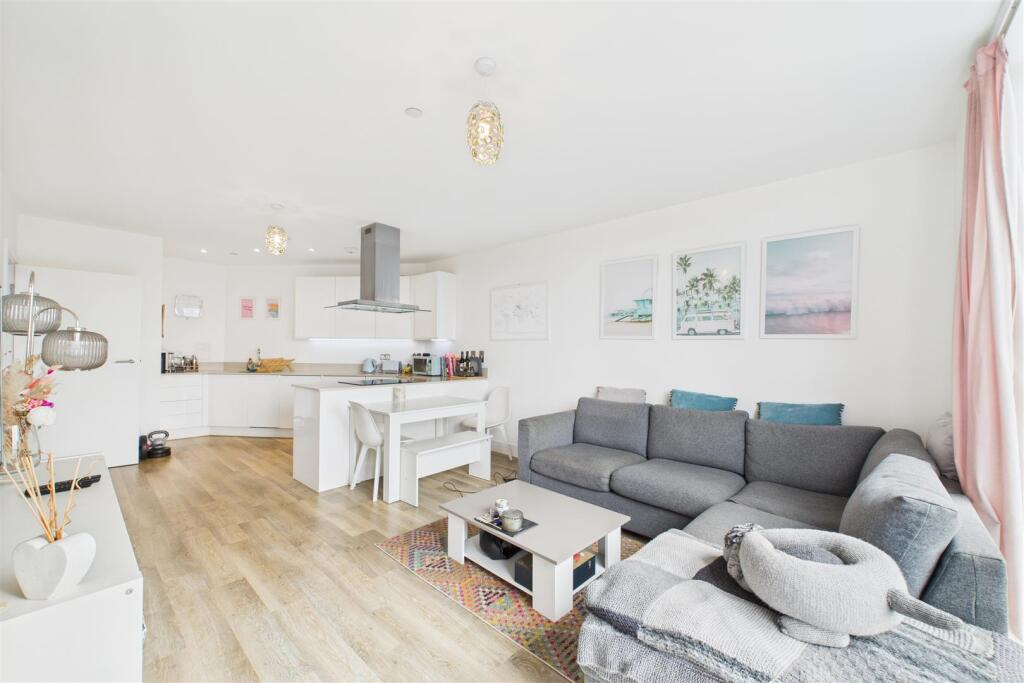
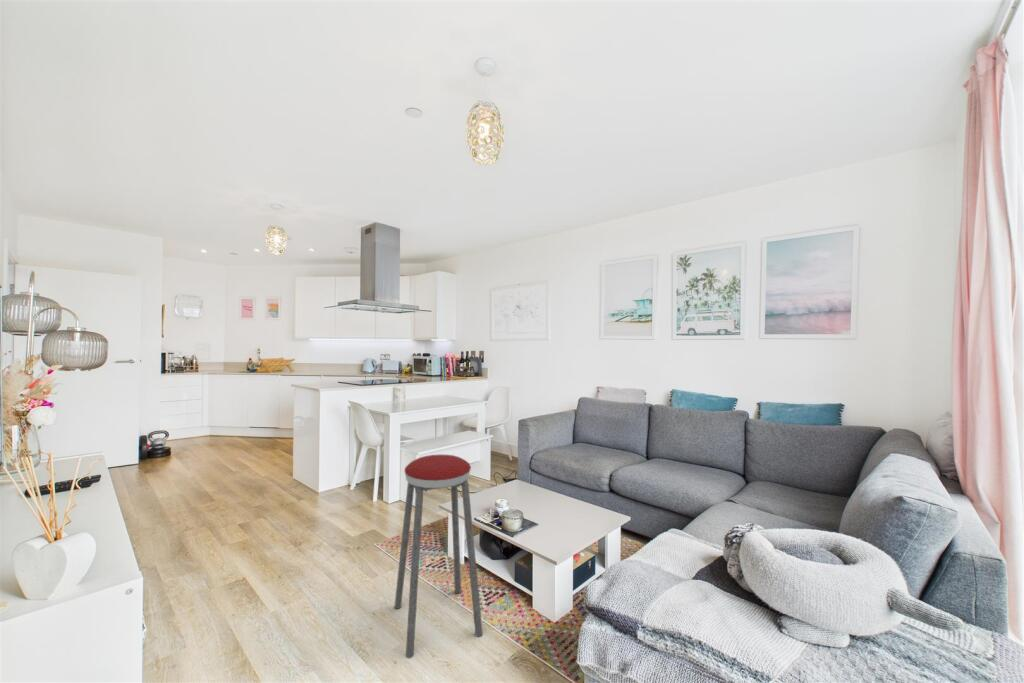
+ music stool (453, 540)
